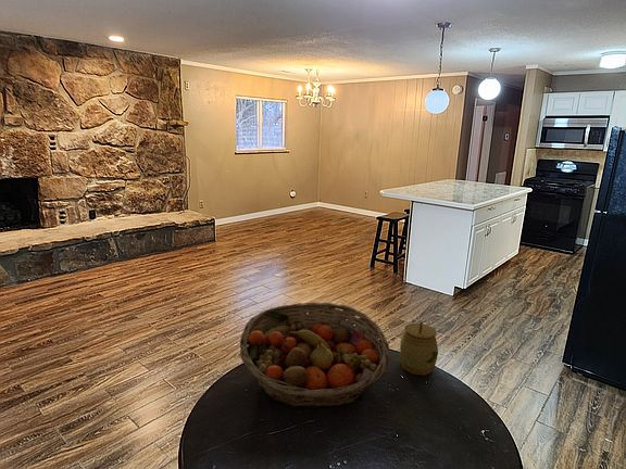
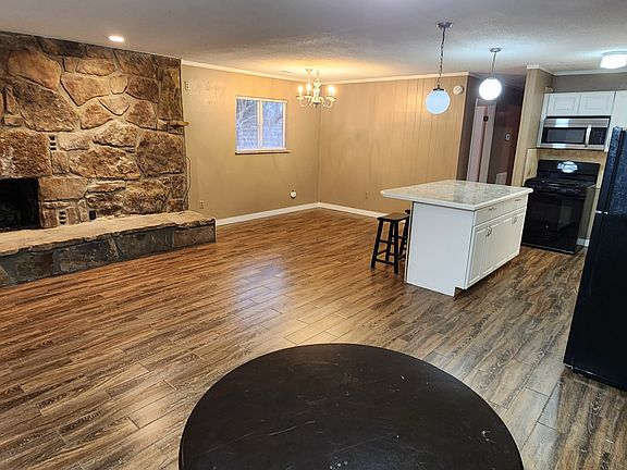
- jar (418, 344)
- fruit basket (314, 352)
